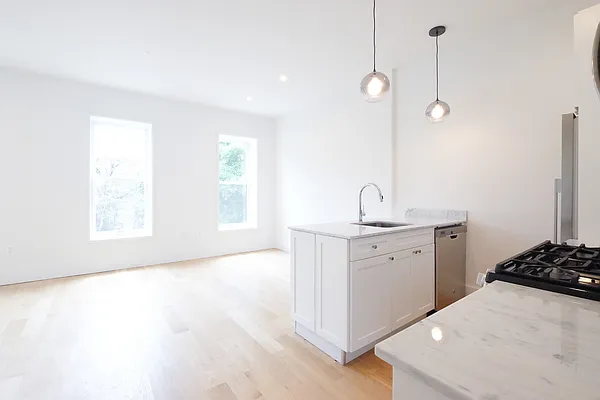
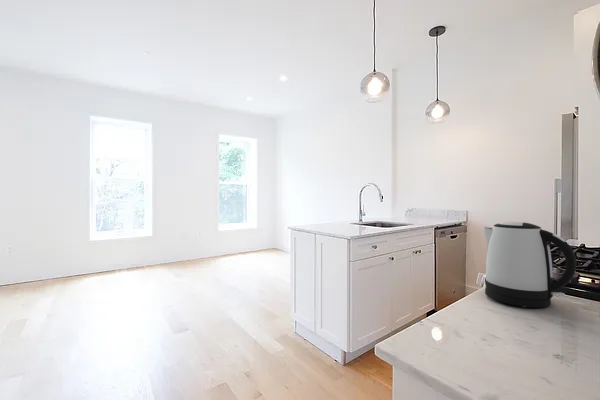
+ kettle (525, 261)
